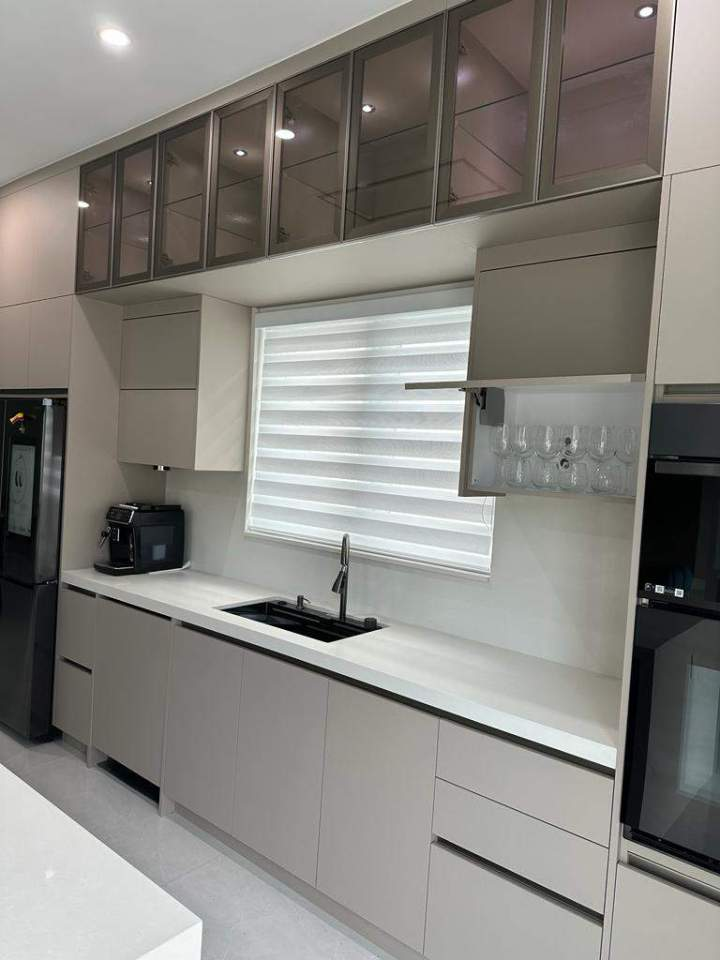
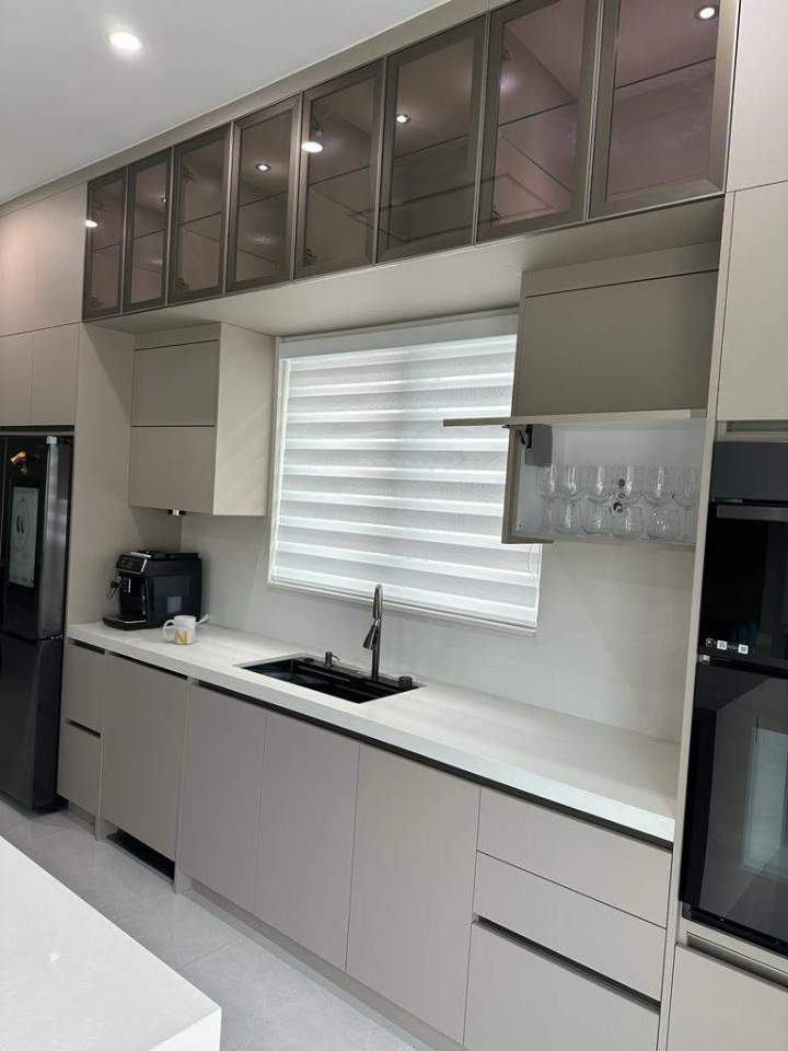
+ mug (181, 630)
